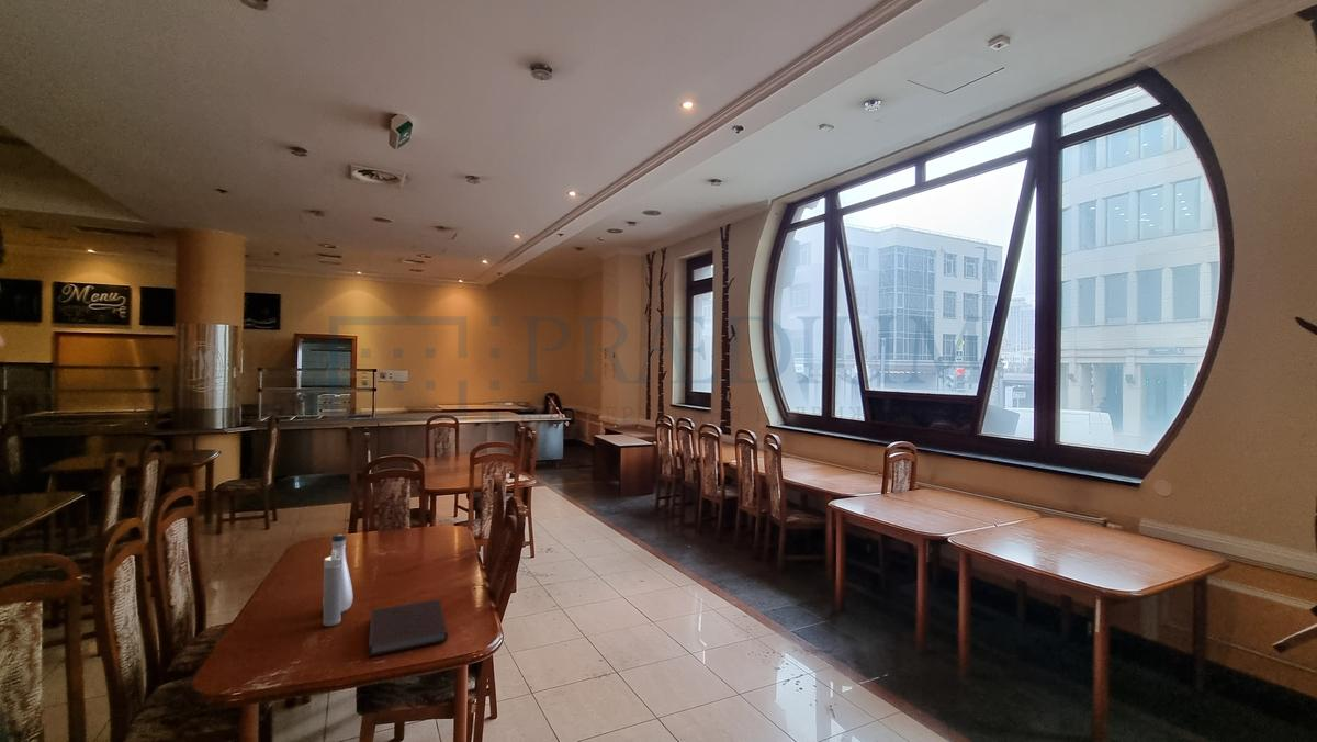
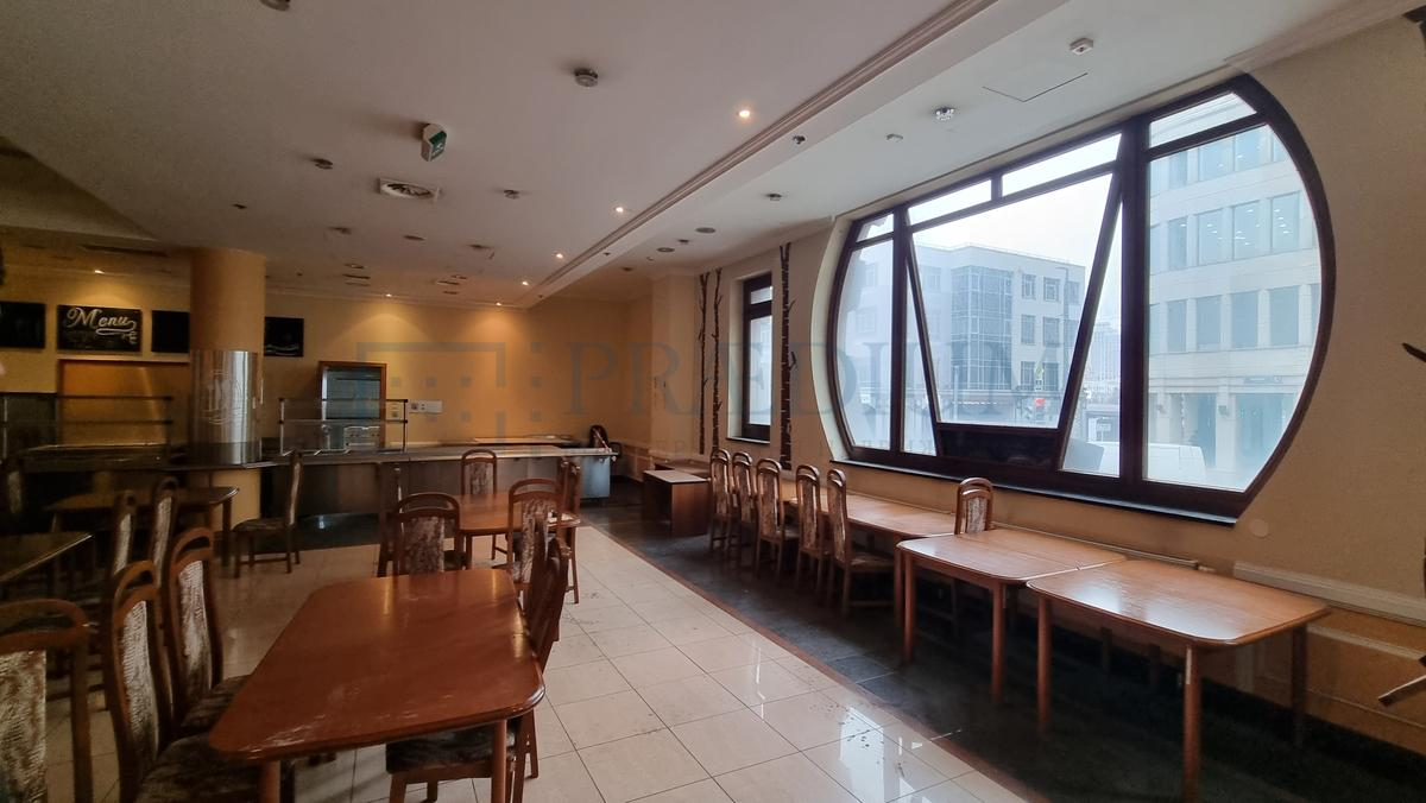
- notebook (407, 625)
- water bottle (336, 574)
